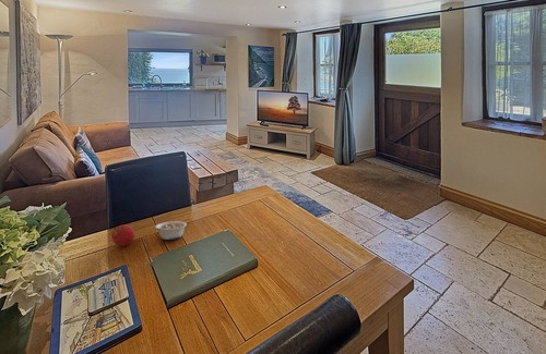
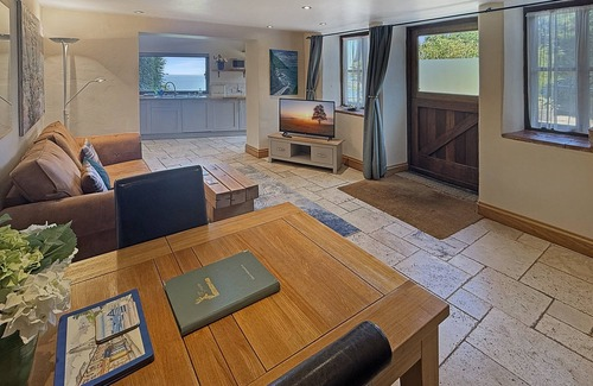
- legume (171, 230)
- fruit (122, 235)
